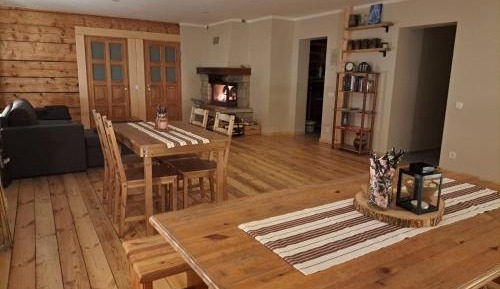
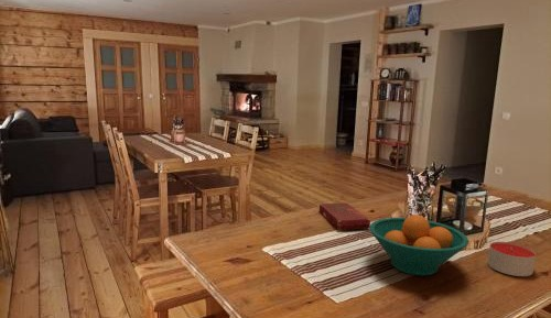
+ fruit bowl (415, 241)
+ candle (510, 257)
+ book (343, 215)
